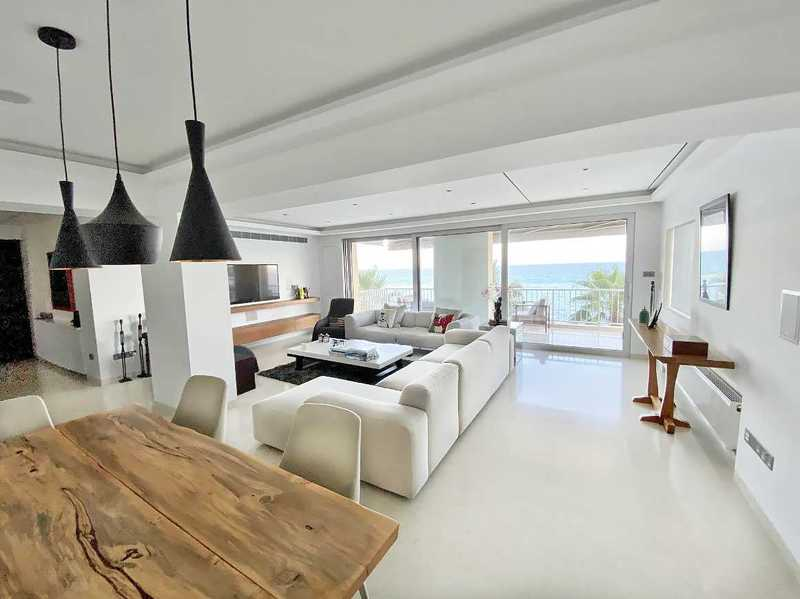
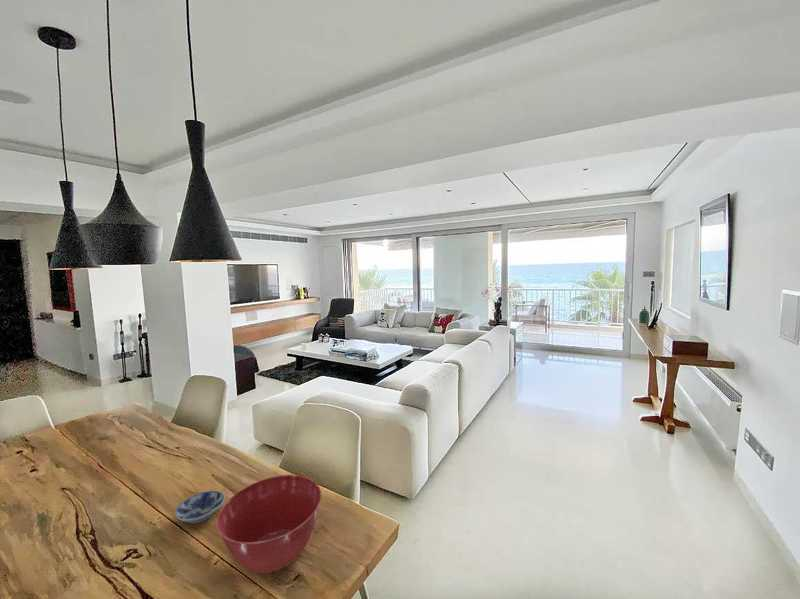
+ mixing bowl (273, 528)
+ bowl (201, 508)
